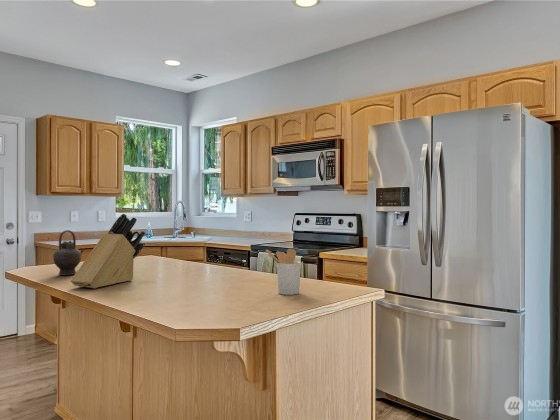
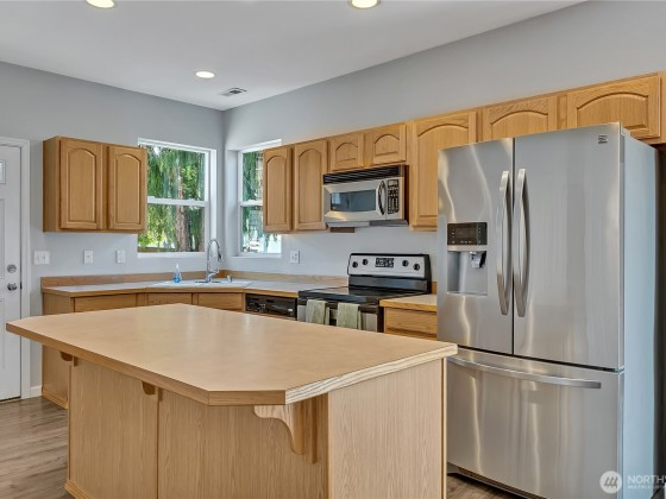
- utensil holder (282, 270)
- teapot (70, 252)
- knife block (111, 248)
